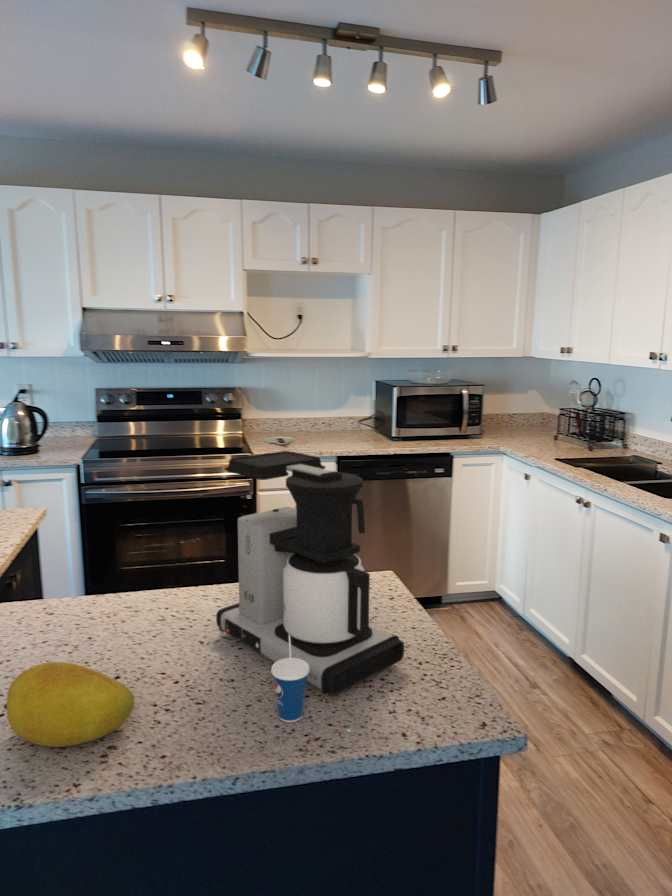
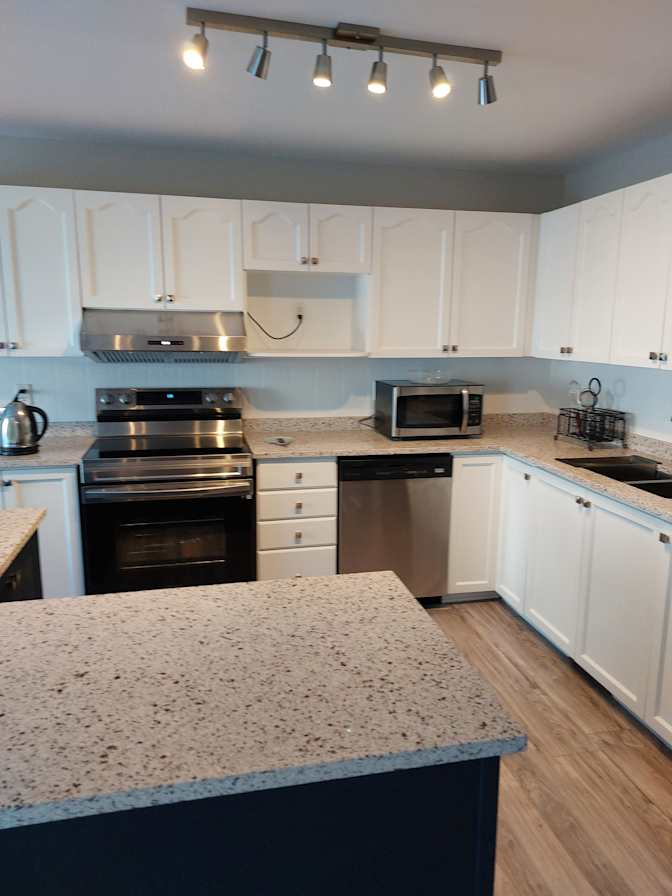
- cup (290, 677)
- coffee maker (305, 560)
- fruit (71, 700)
